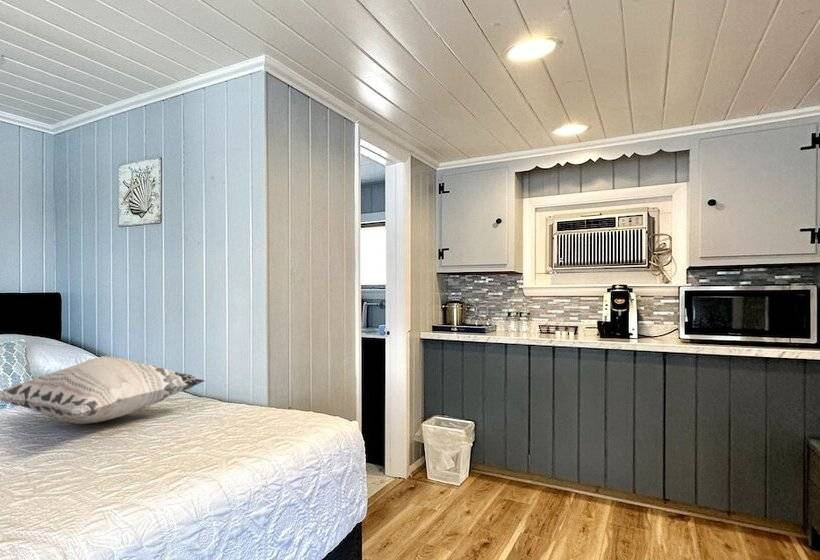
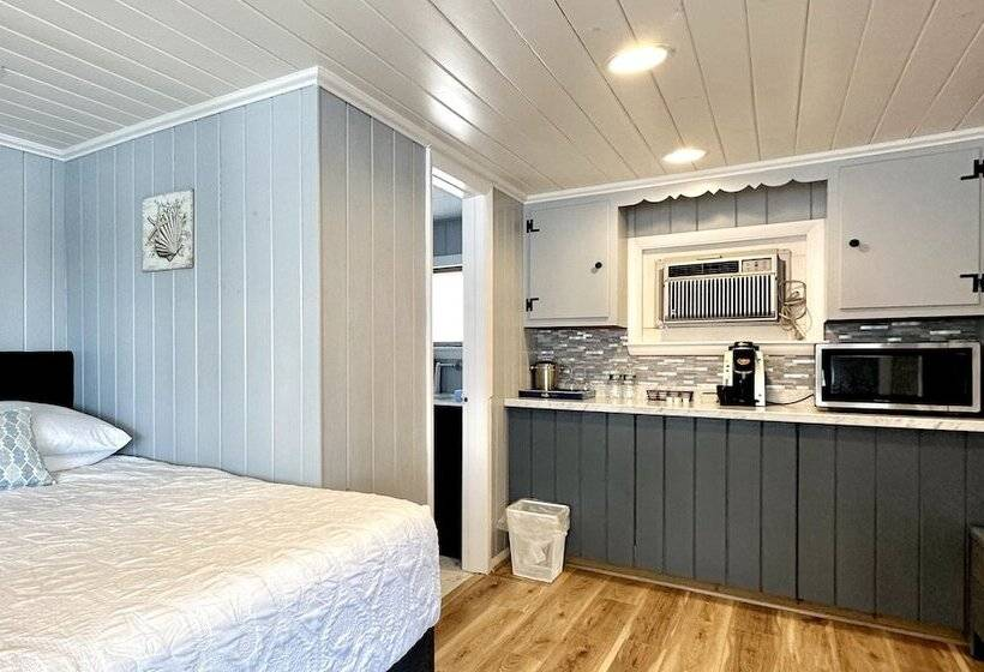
- decorative pillow (105, 388)
